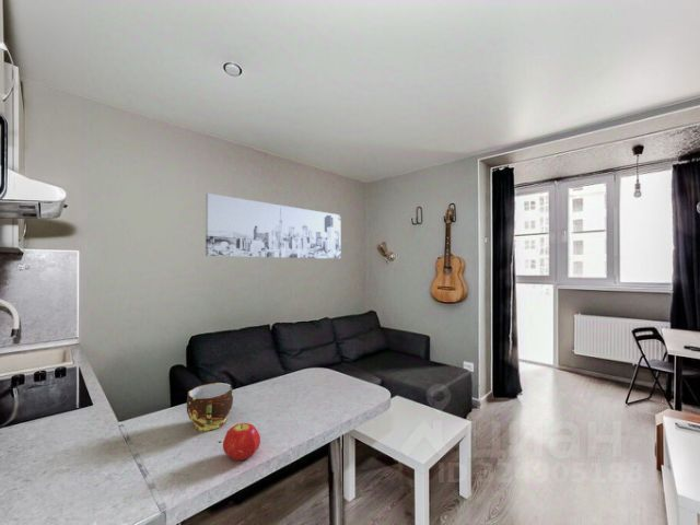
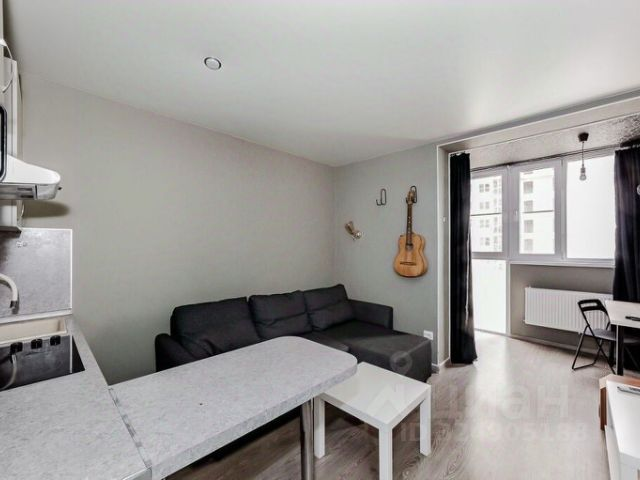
- cup (211, 407)
- wall art (284, 232)
- fruit (242, 439)
